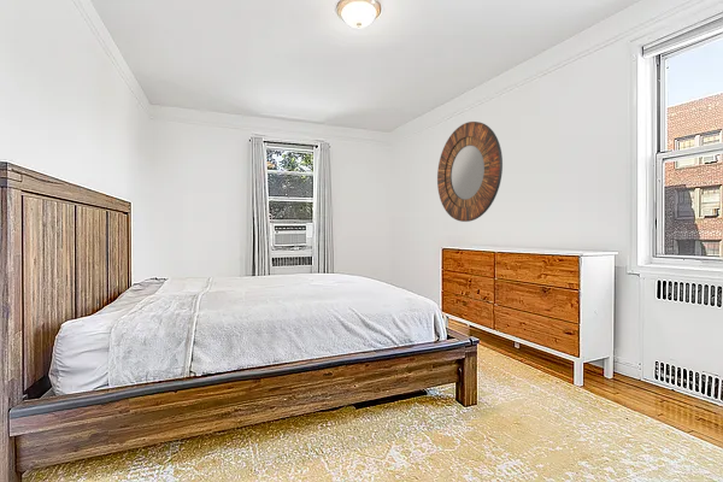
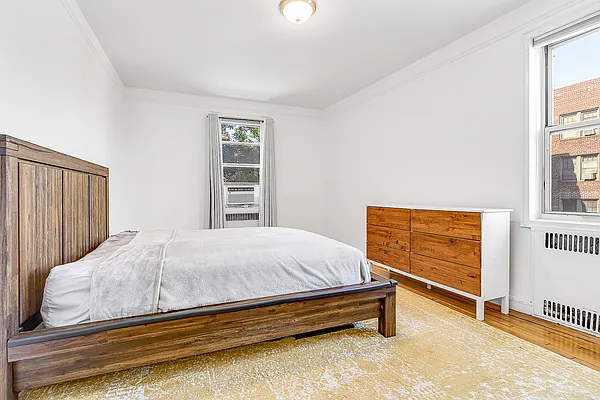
- home mirror (466, 172)
